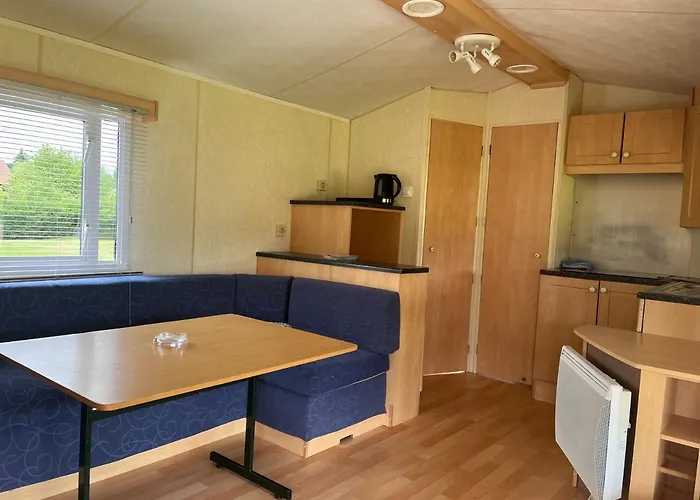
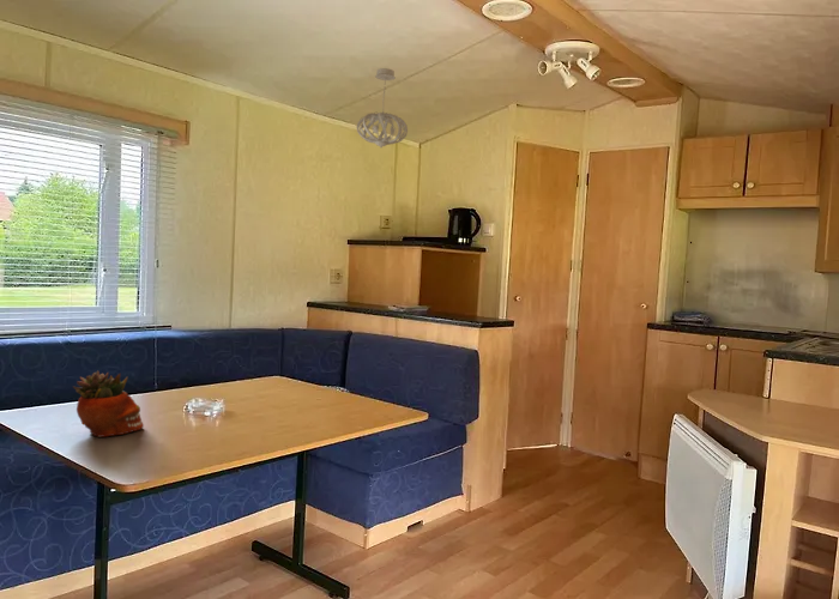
+ succulent planter (110, 400)
+ pendant light (382, 107)
